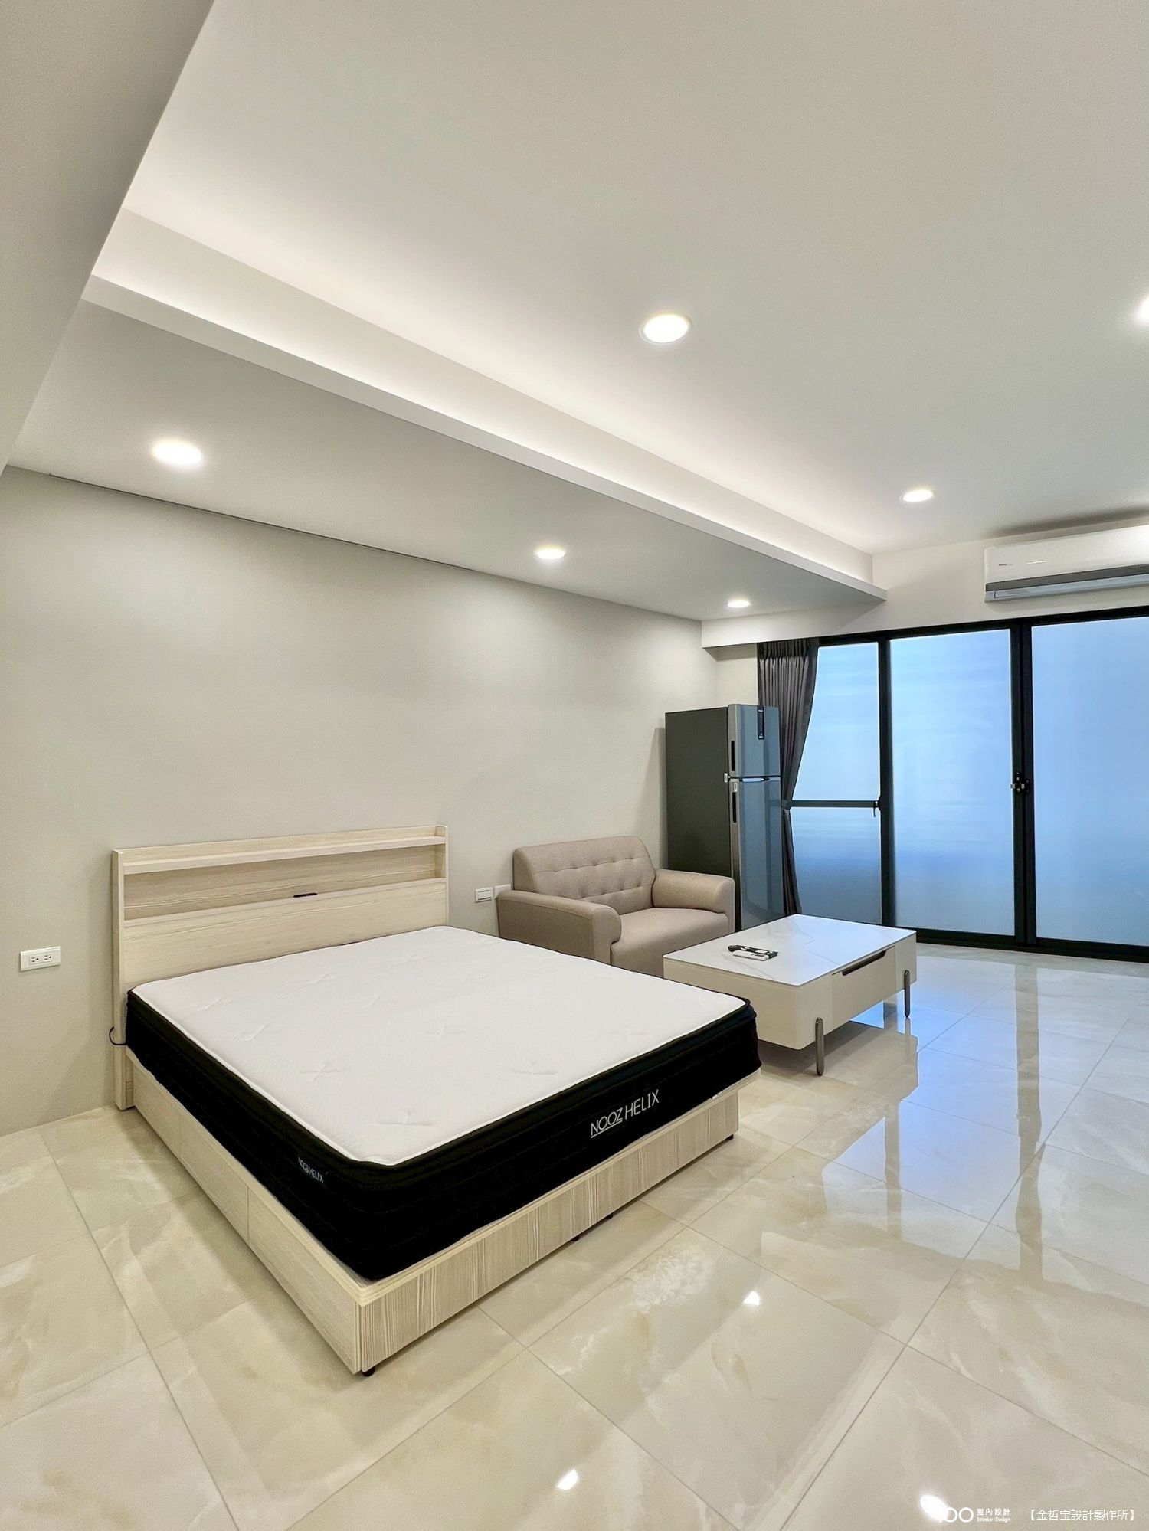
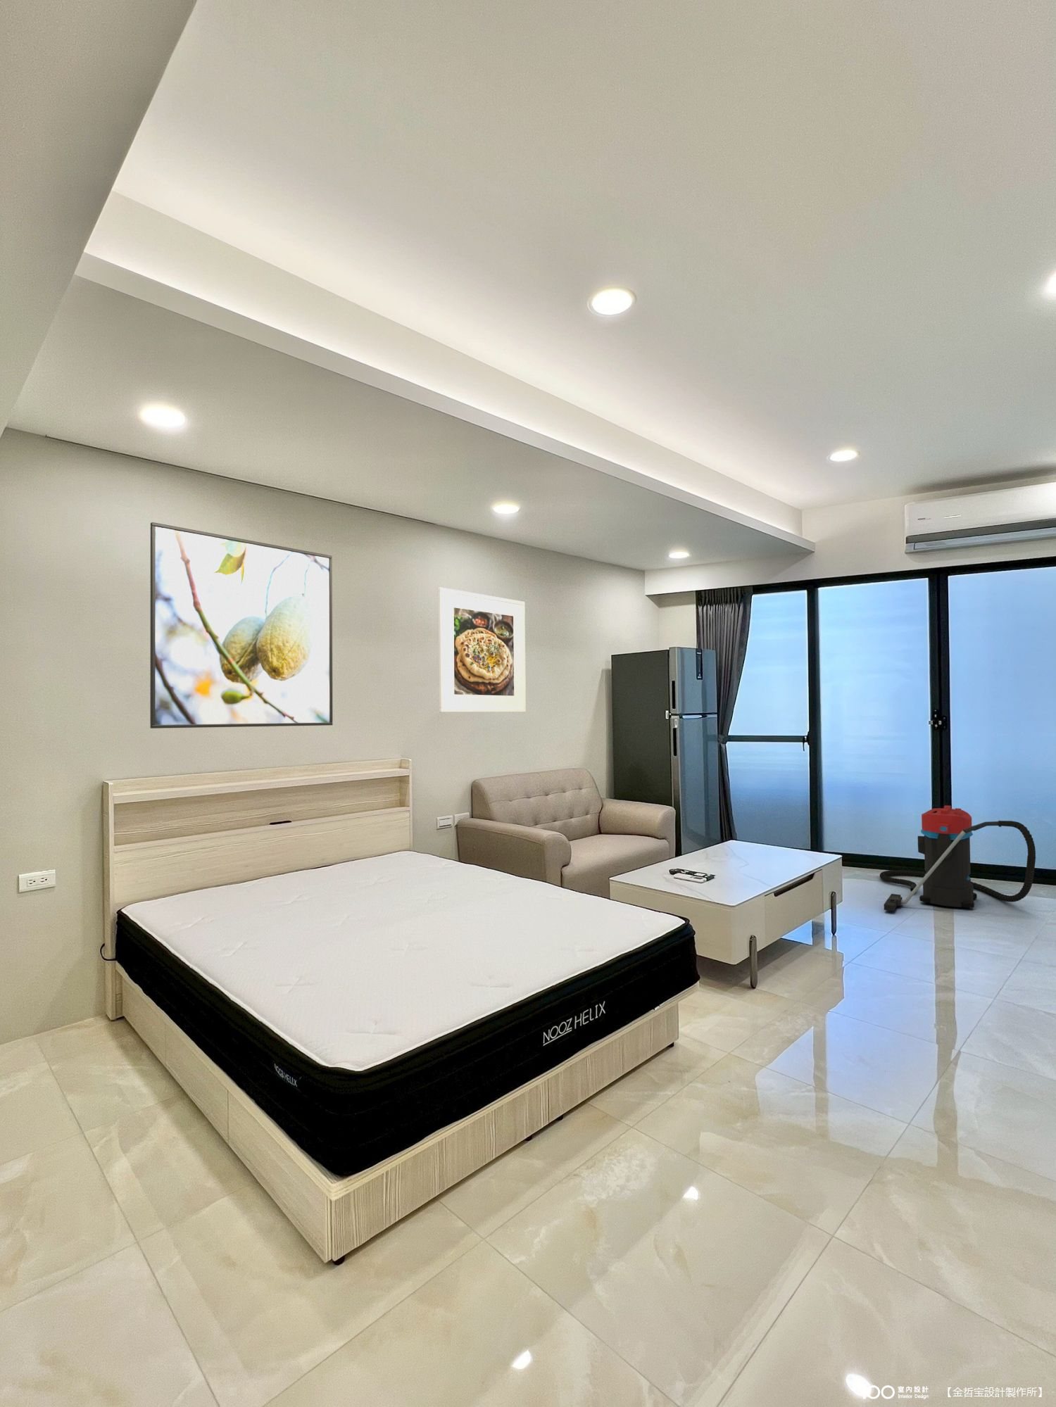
+ vacuum cleaner (948, 852)
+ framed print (250, 633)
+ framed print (485, 653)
